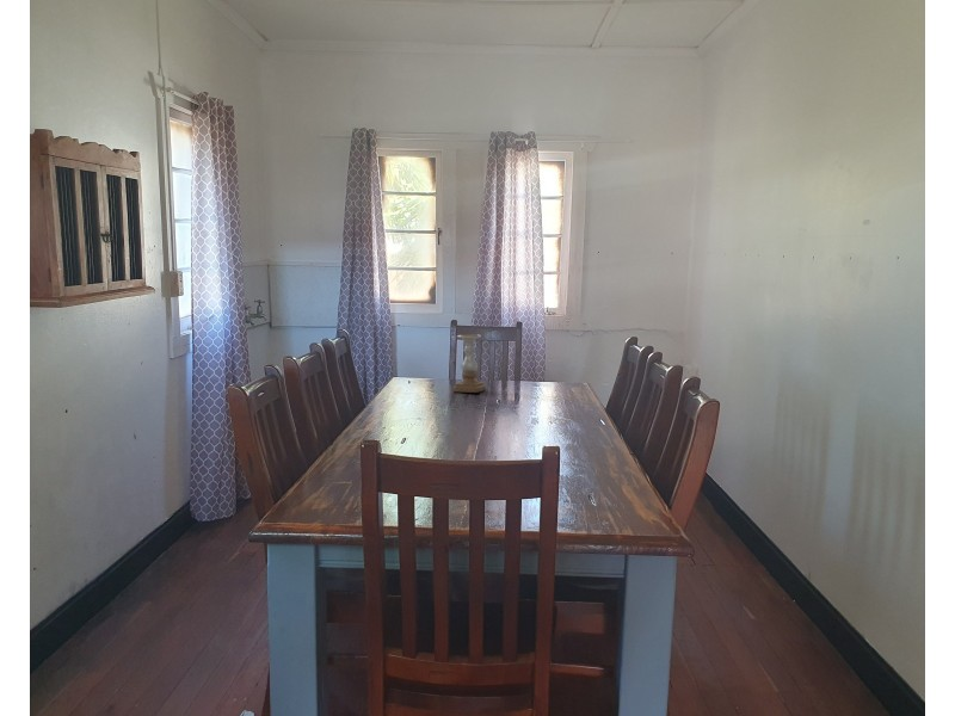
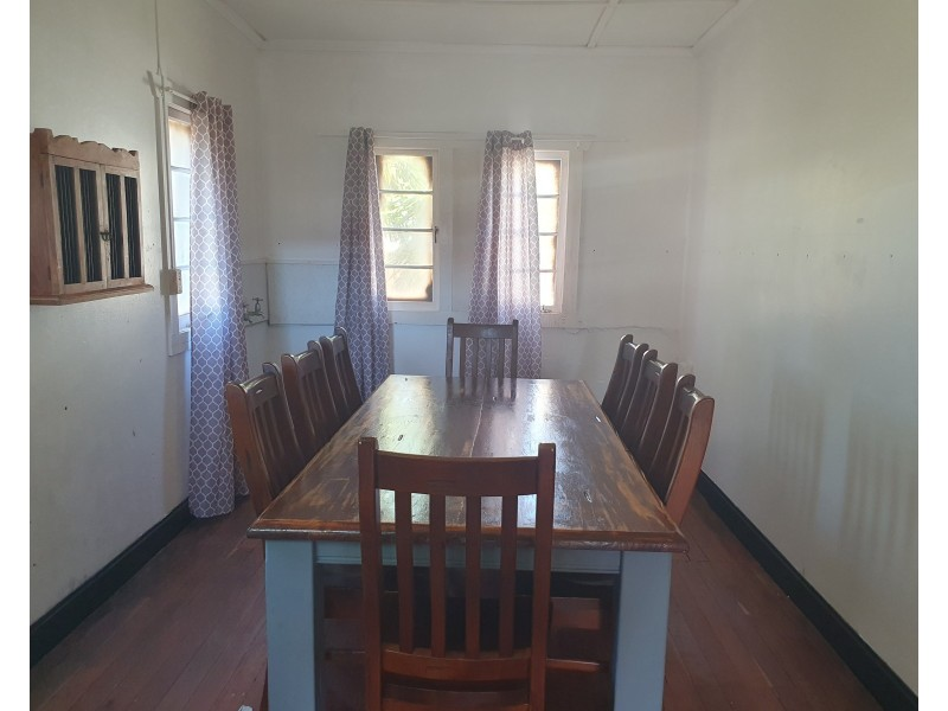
- candle holder (469, 363)
